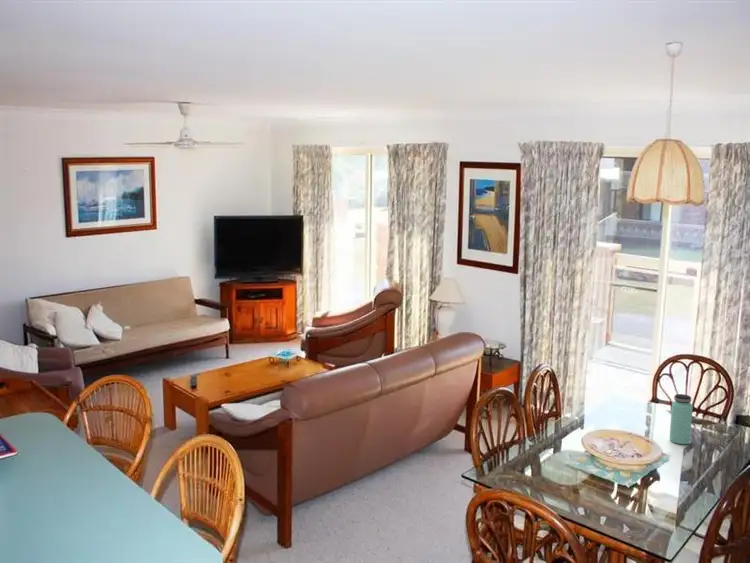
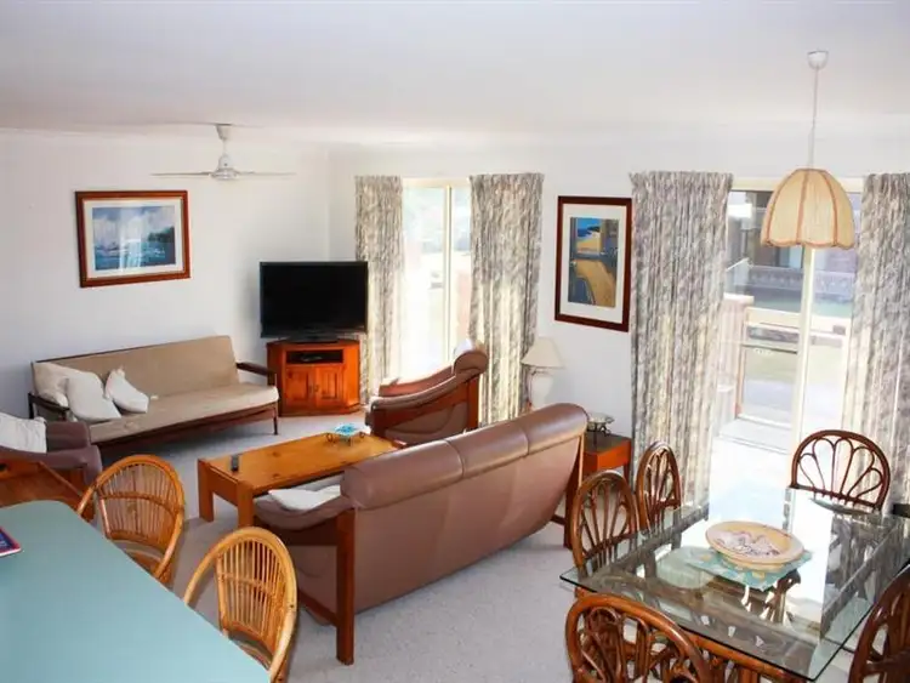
- bottle (681, 418)
